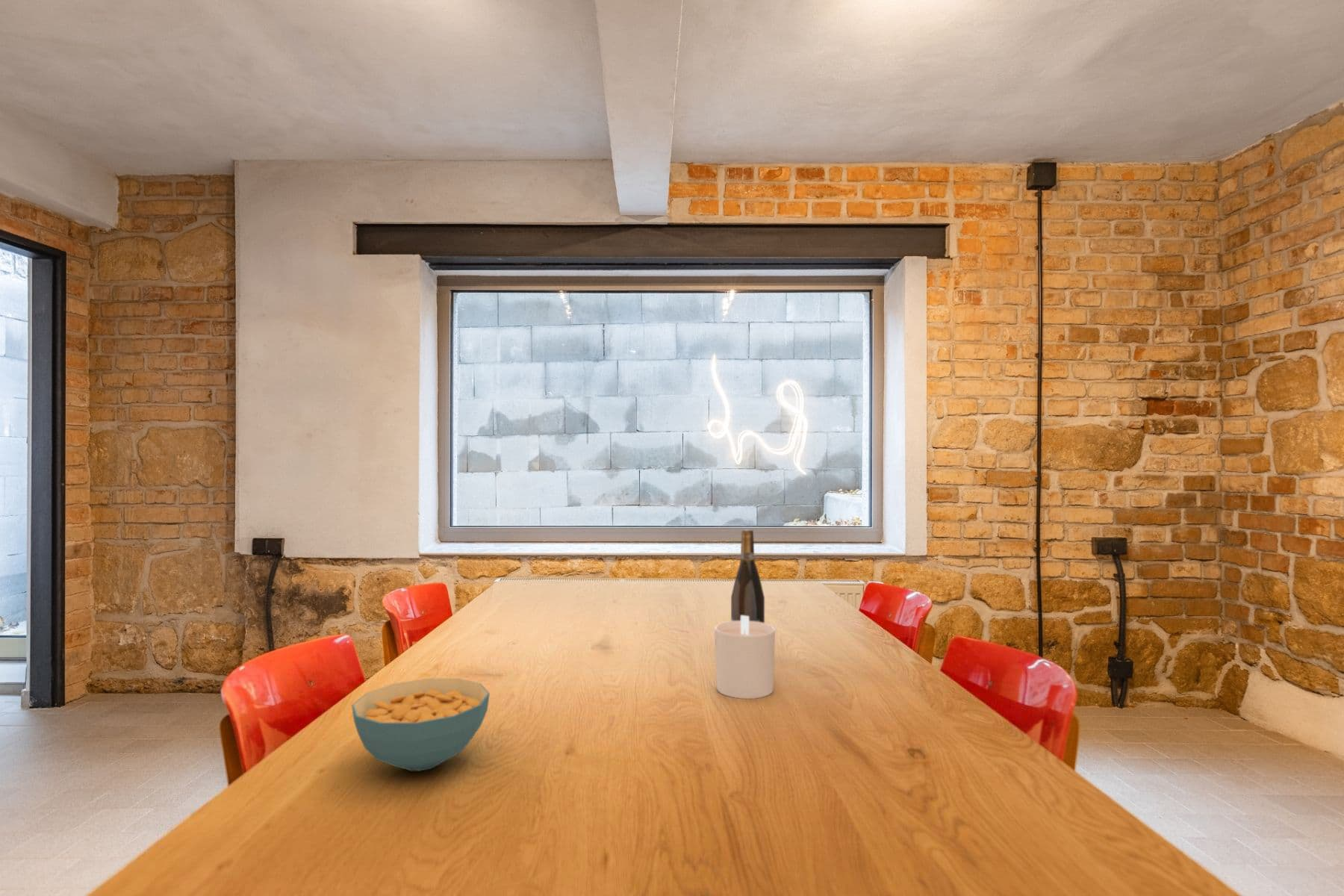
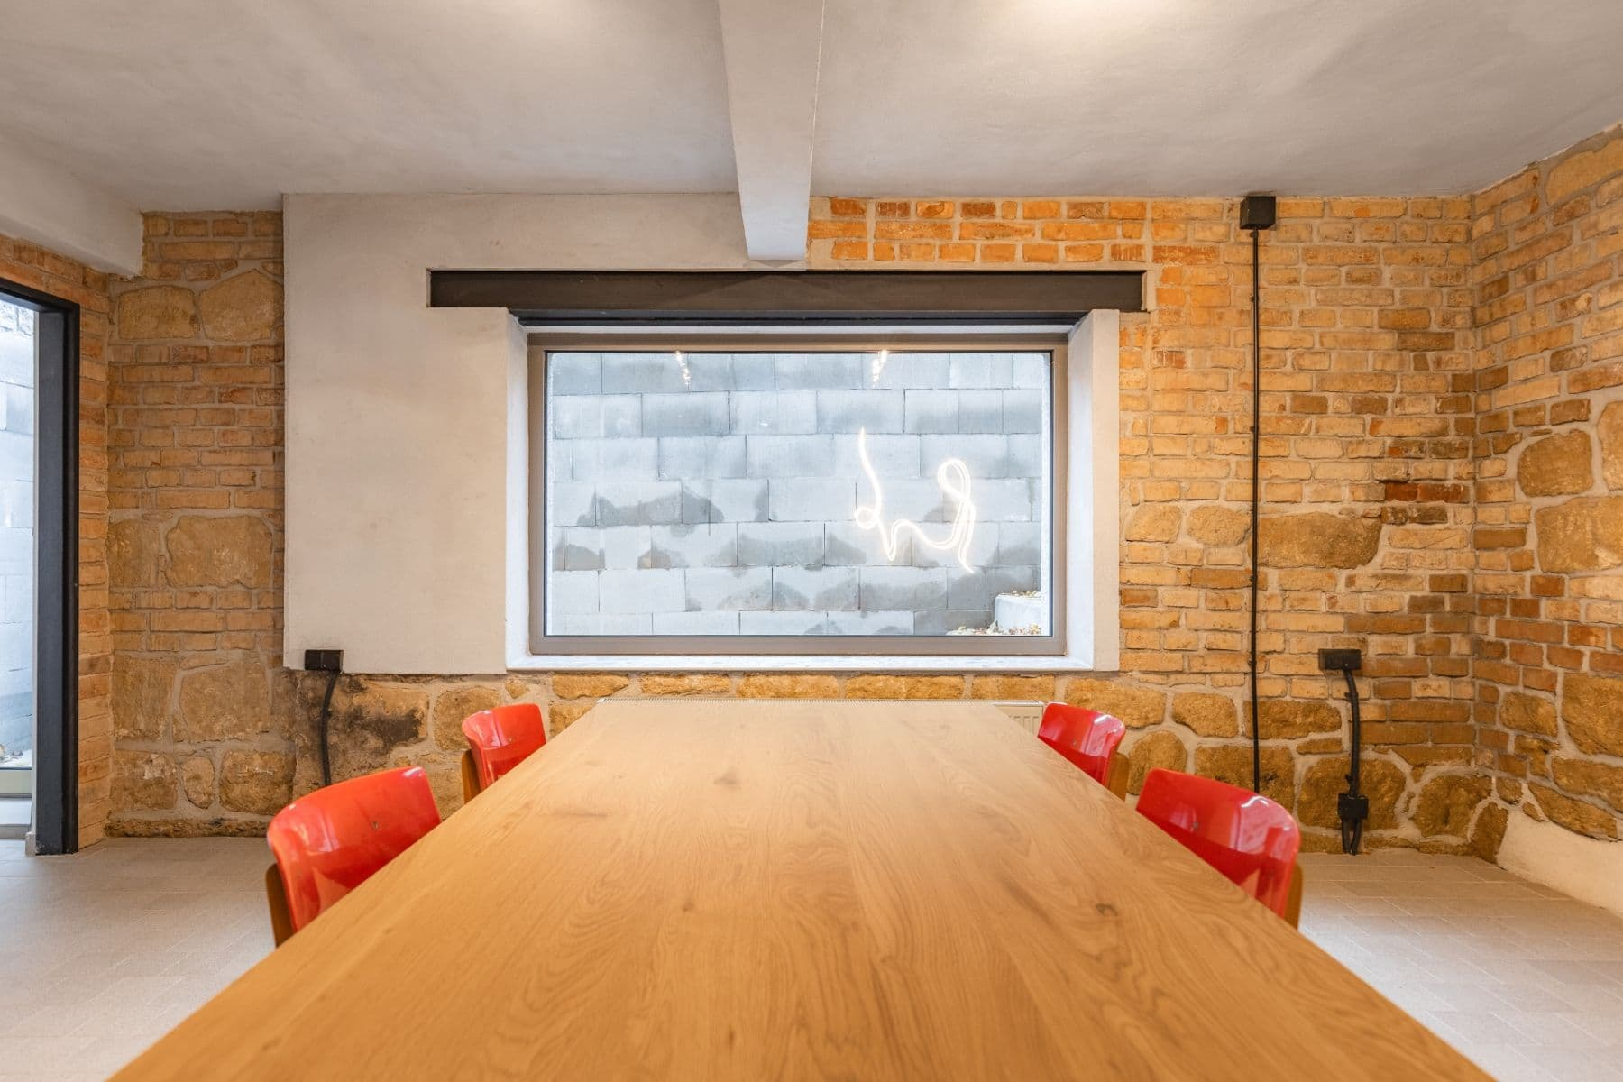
- candle (744, 653)
- cereal bowl (422, 730)
- wine bottle (747, 593)
